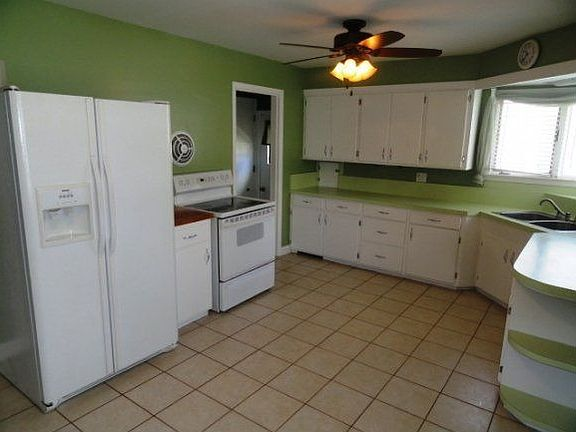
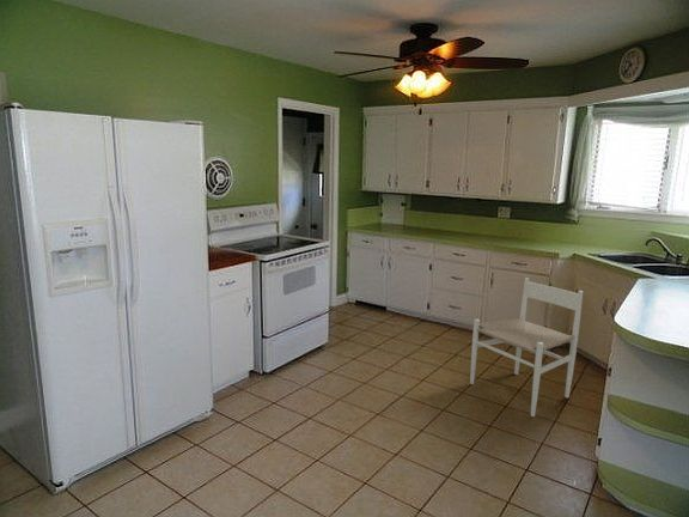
+ chair (526, 340)
